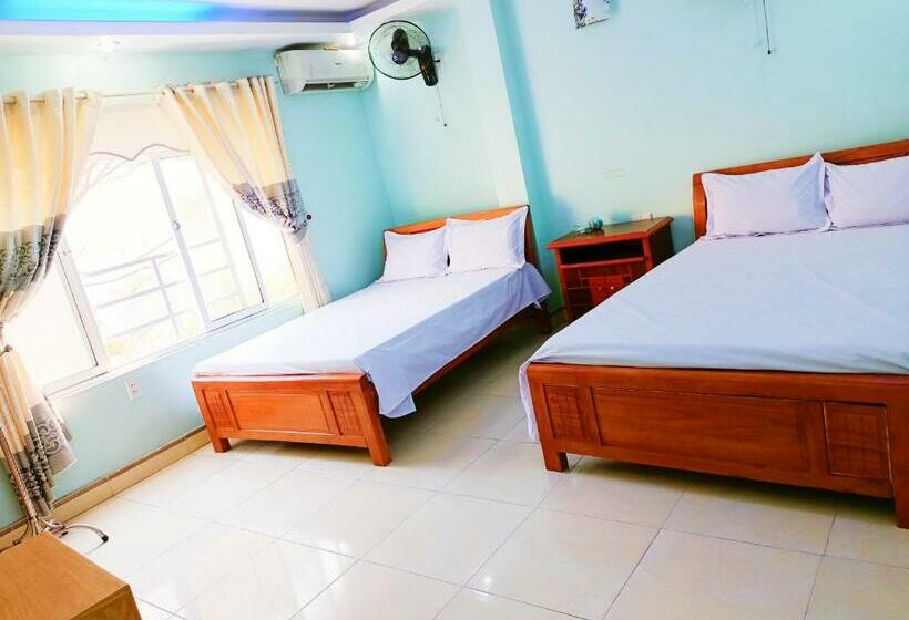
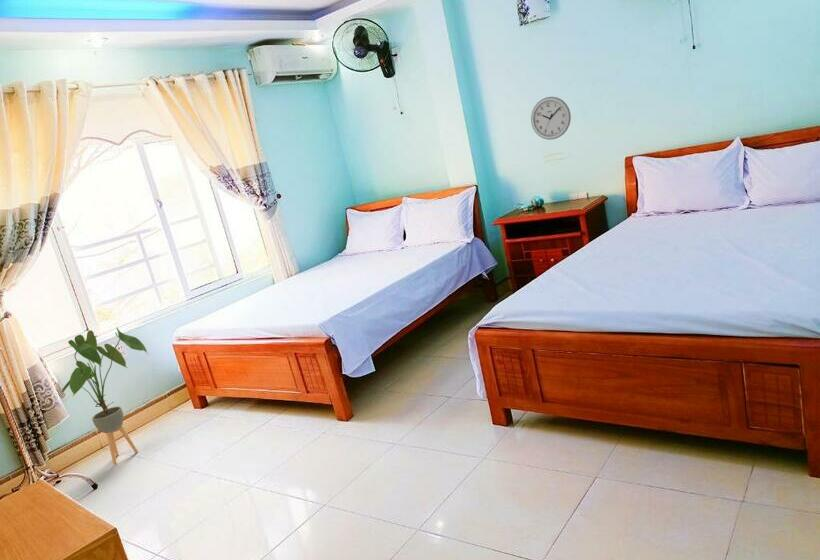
+ wall clock (550, 118)
+ house plant (105, 394)
